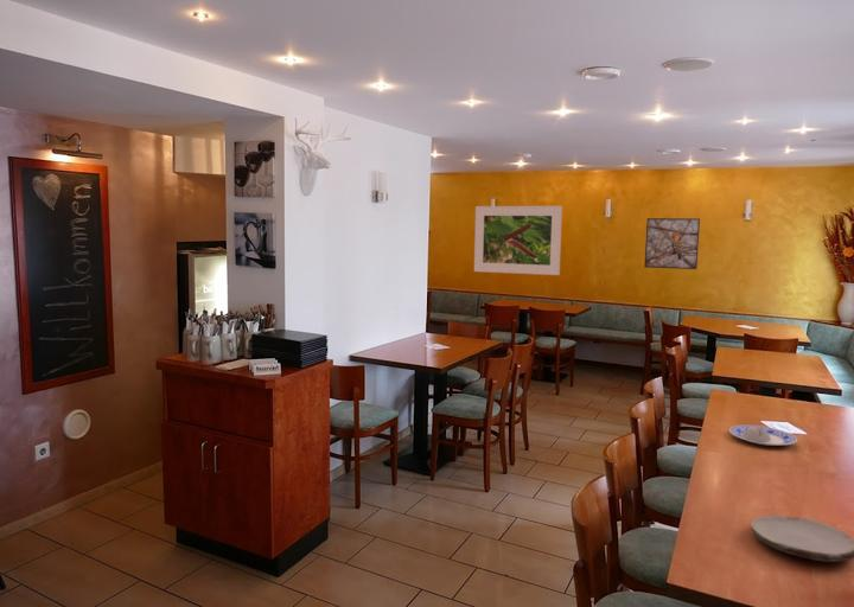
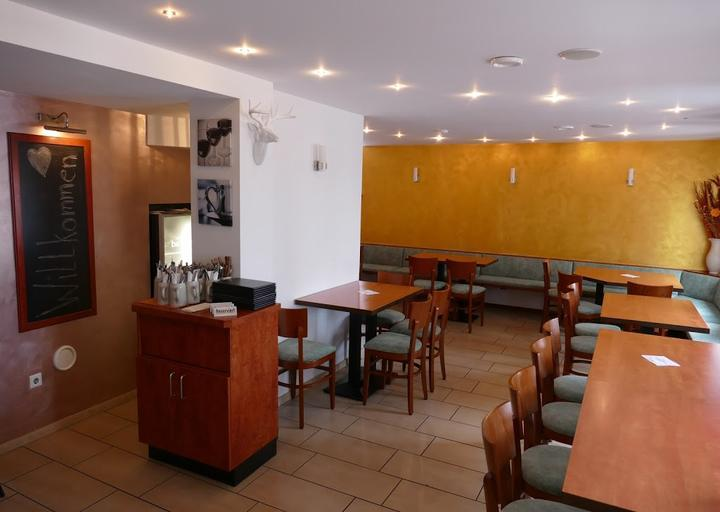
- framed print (516, 239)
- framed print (671, 243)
- plate (802, 537)
- plate (761, 434)
